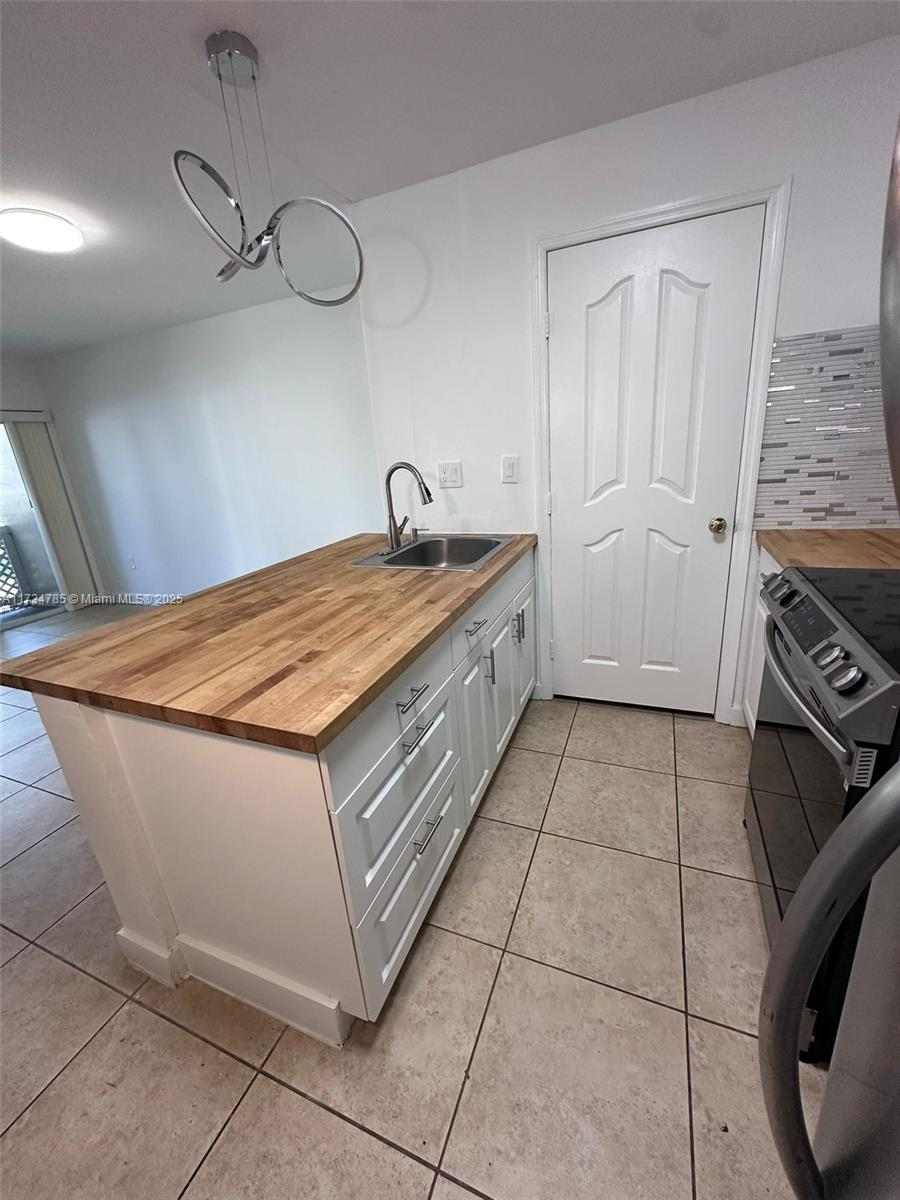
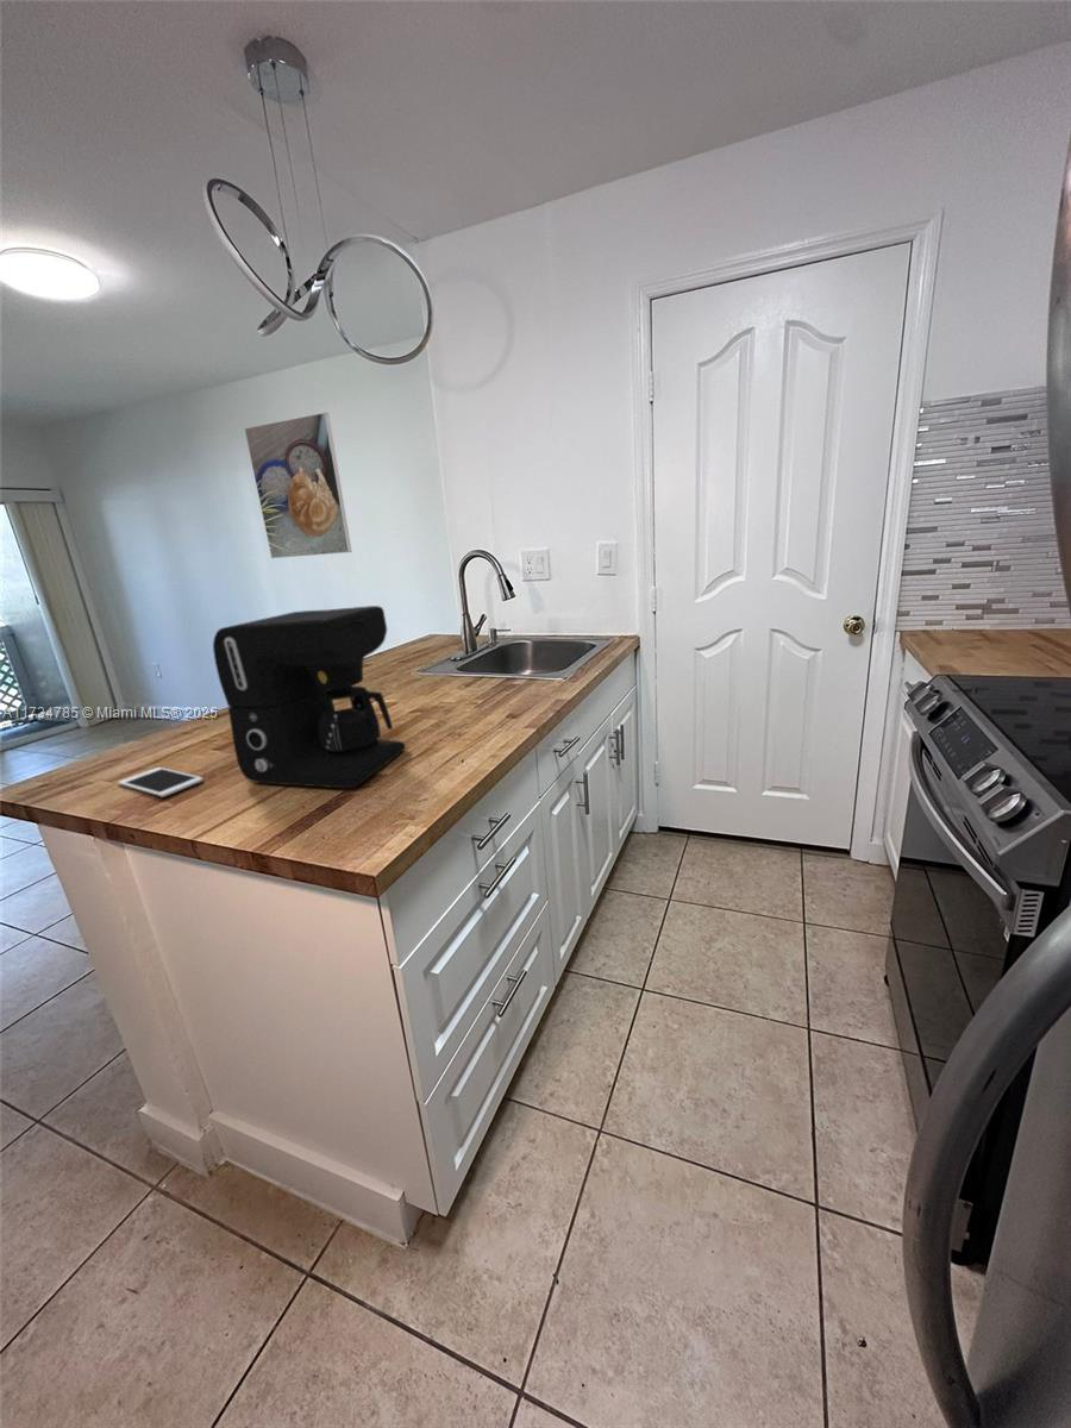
+ coffee maker (319, 694)
+ cell phone (159, 781)
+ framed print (298, 490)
